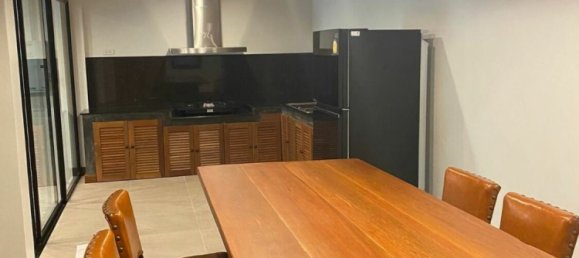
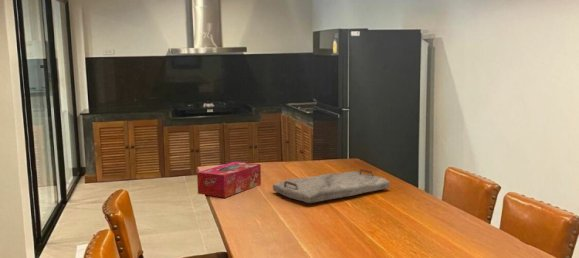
+ serving tray (327, 182)
+ tissue box (230, 178)
